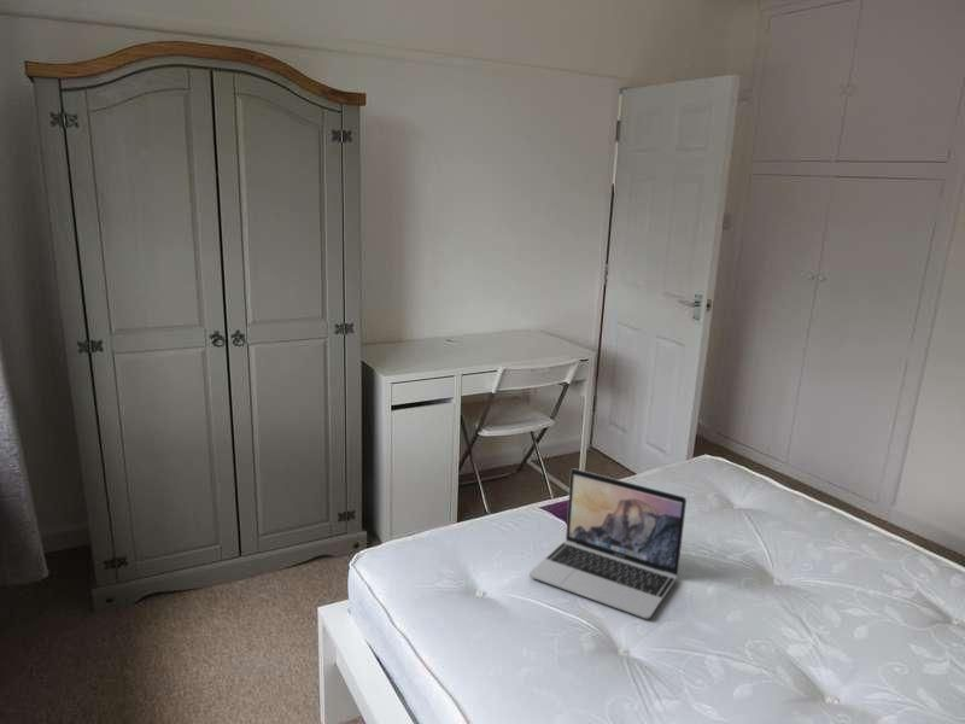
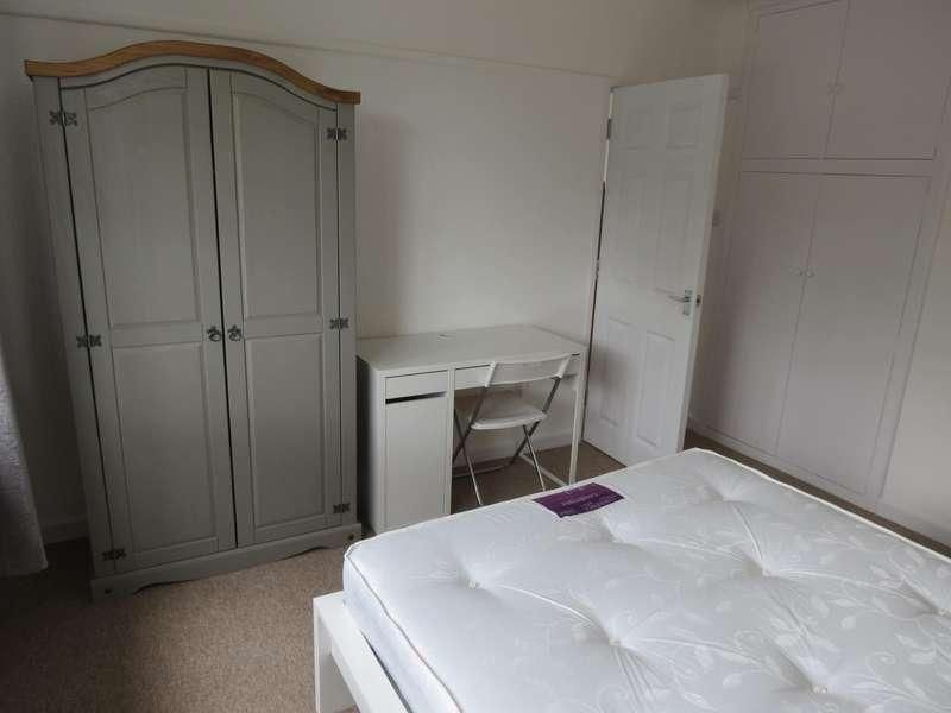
- laptop (607, 537)
